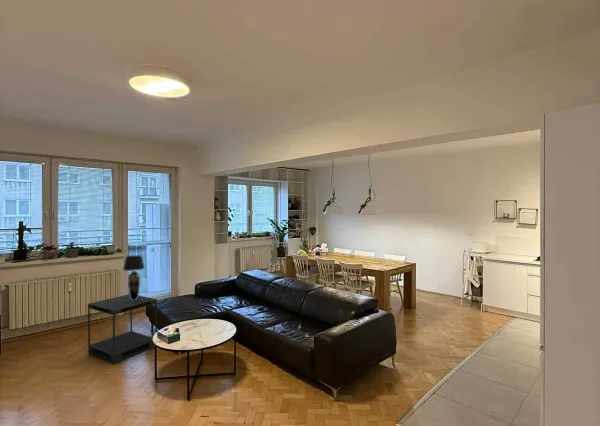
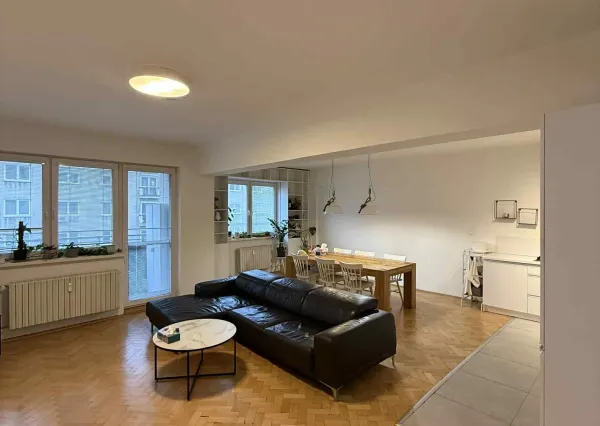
- side table (130, 325)
- table lamp (134, 278)
